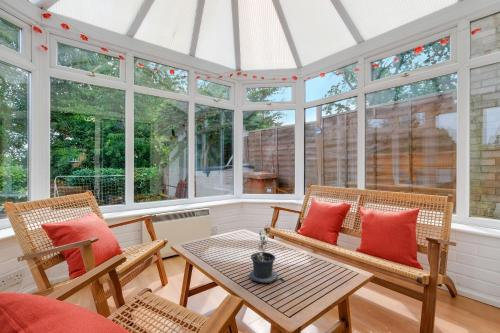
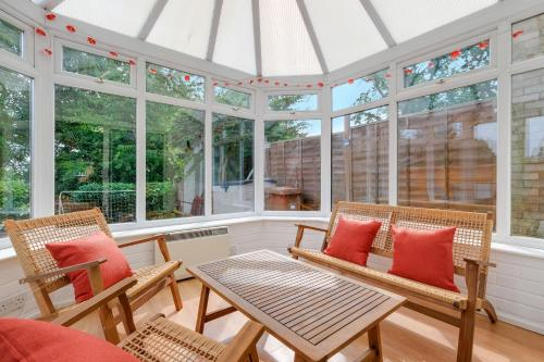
- potted plant (264, 252)
